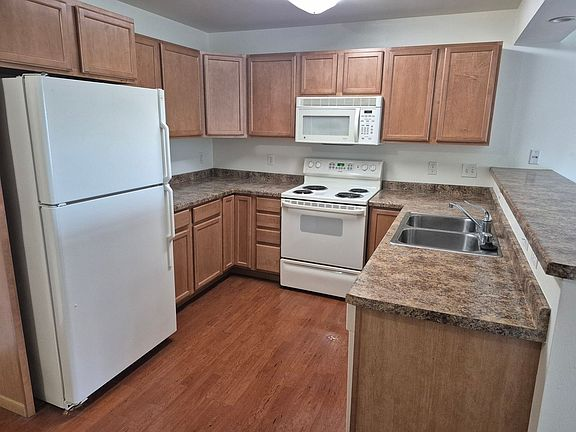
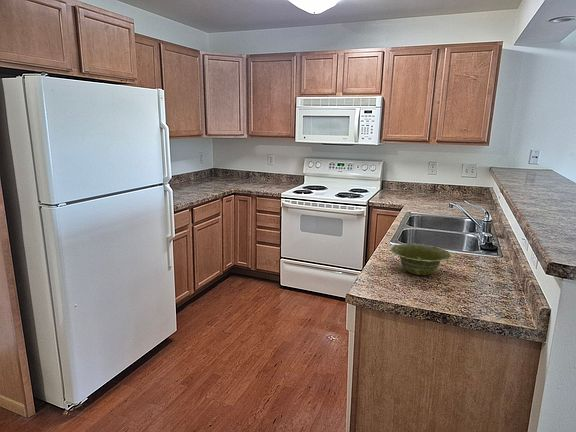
+ dish (419, 261)
